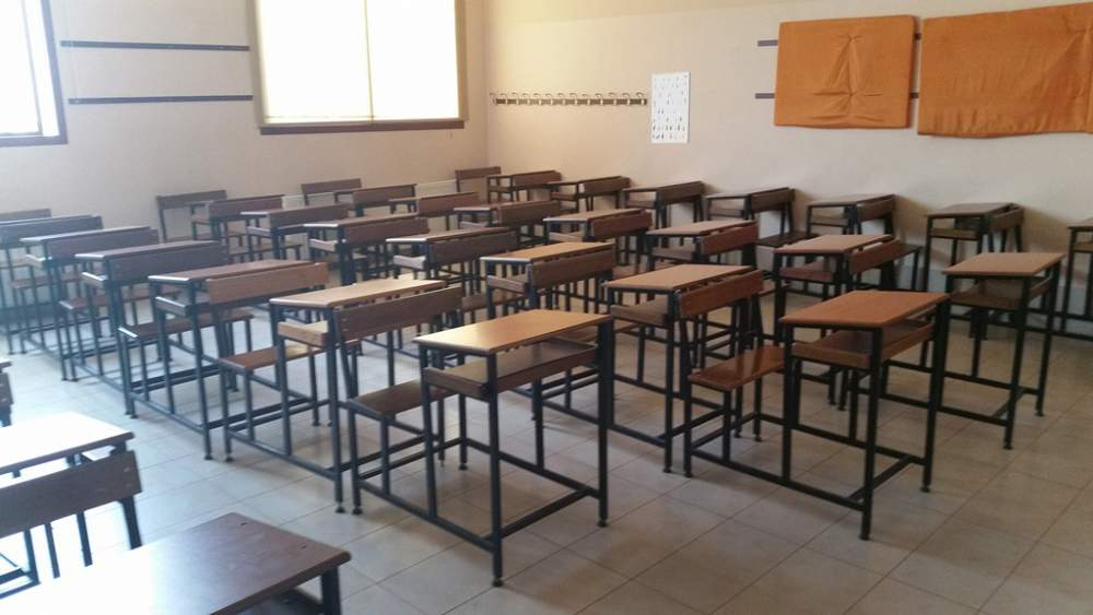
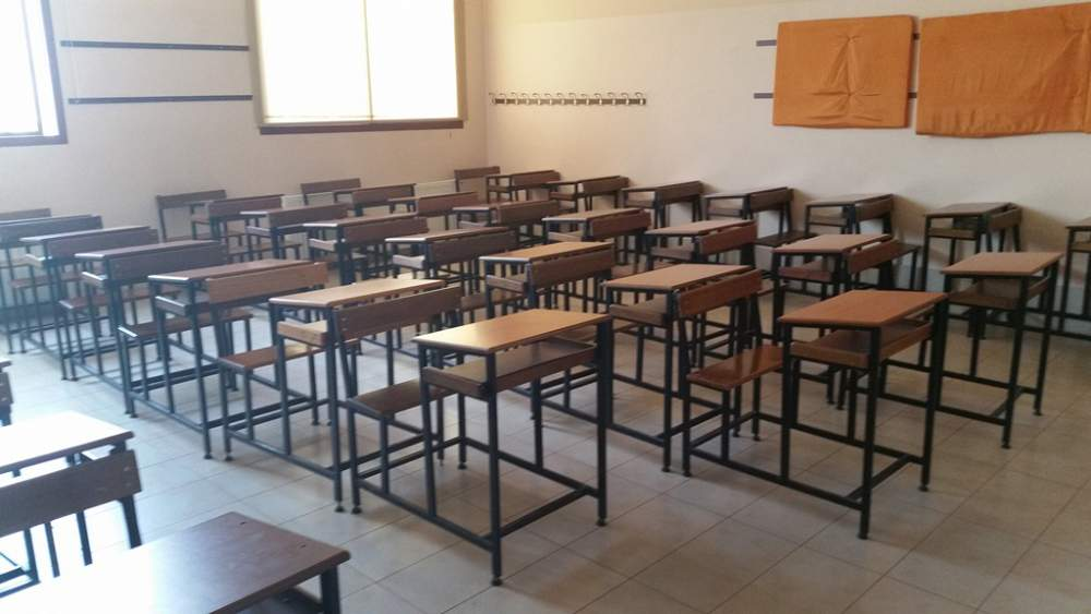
- wall art (670, 108)
